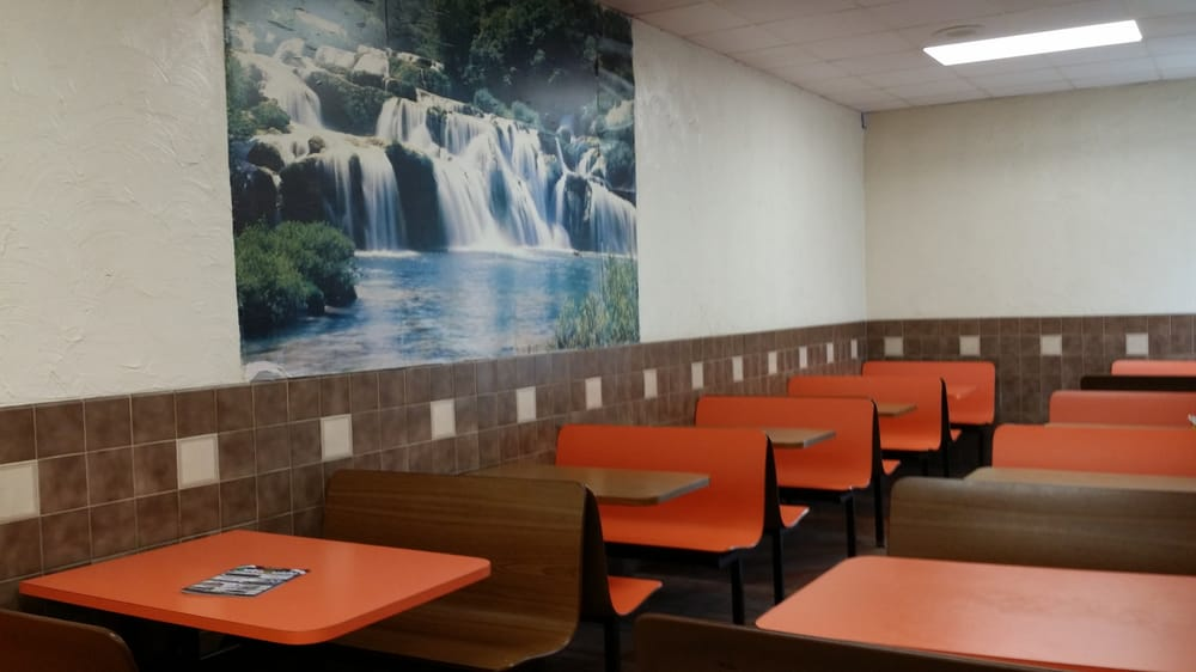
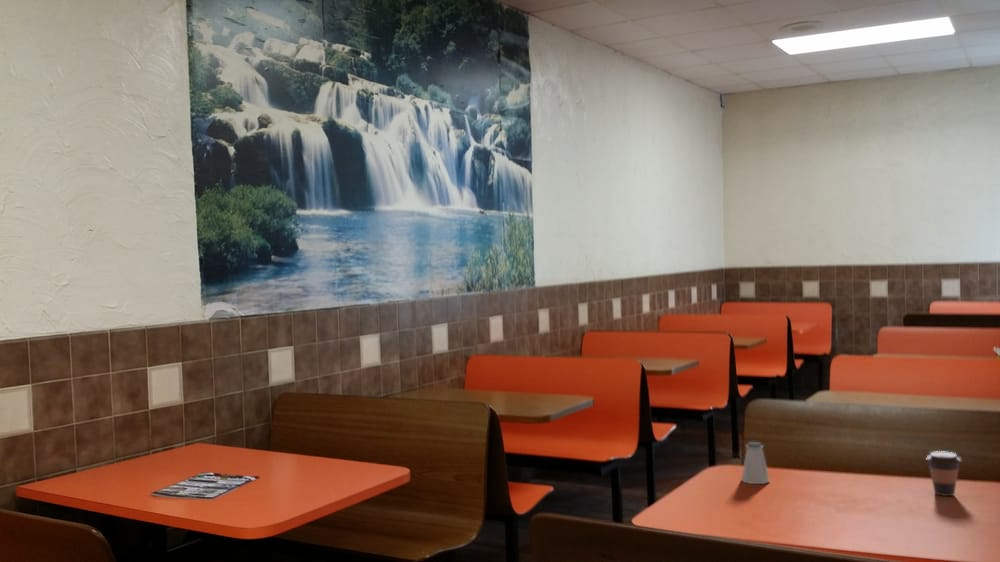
+ coffee cup (944, 473)
+ saltshaker (754, 461)
